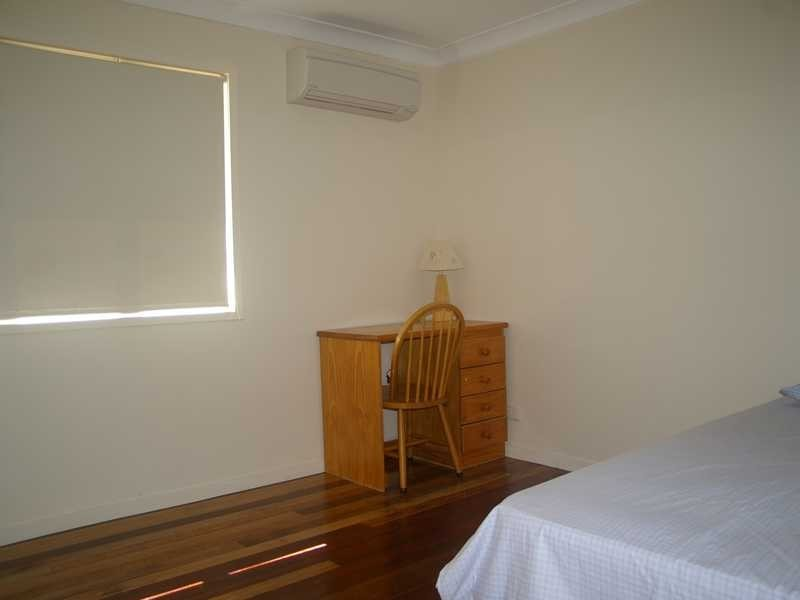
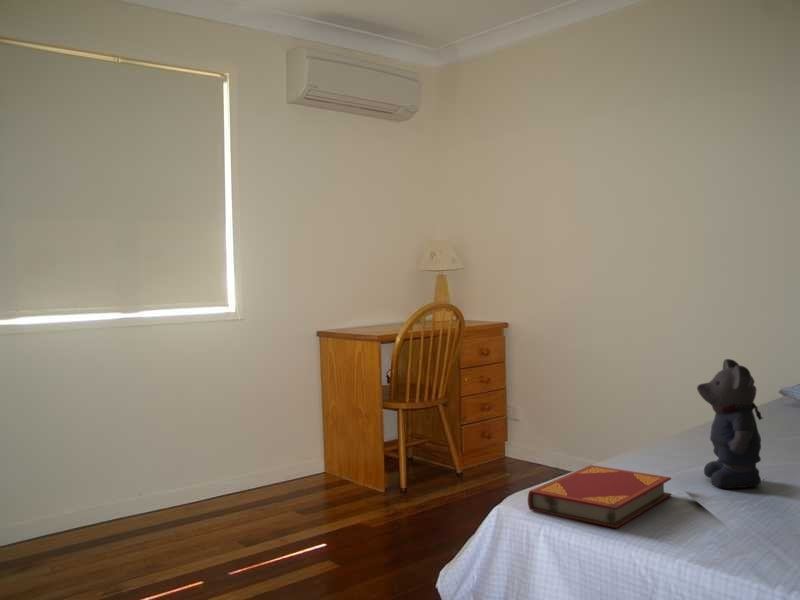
+ bear (730, 416)
+ hardback book (601, 493)
